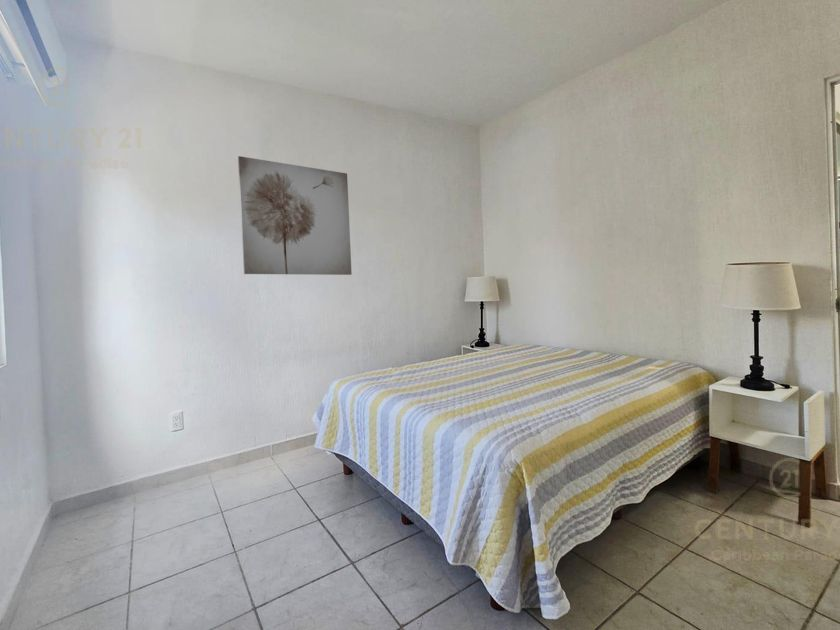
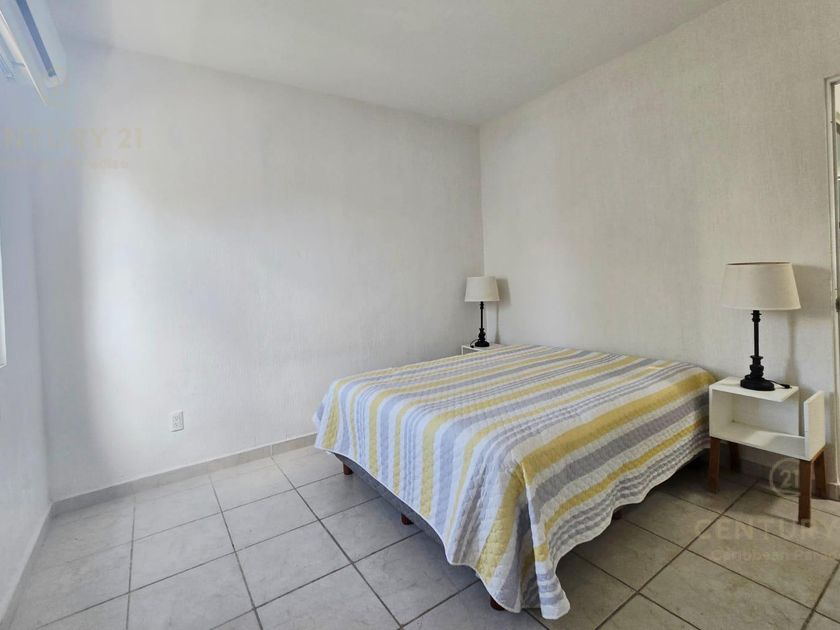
- wall art (299, 220)
